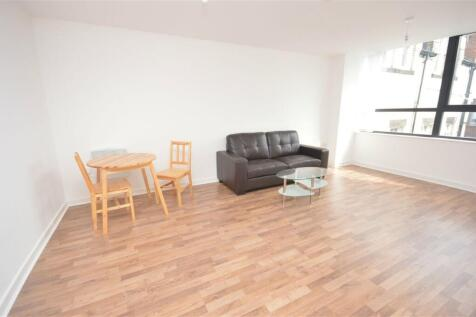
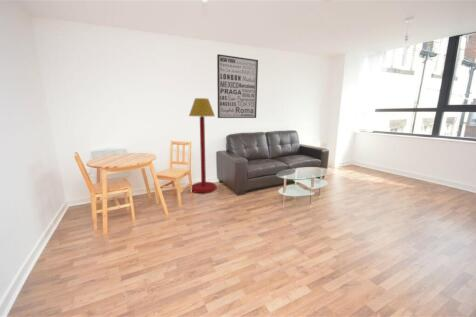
+ wall art (238, 88)
+ floor lamp (202, 145)
